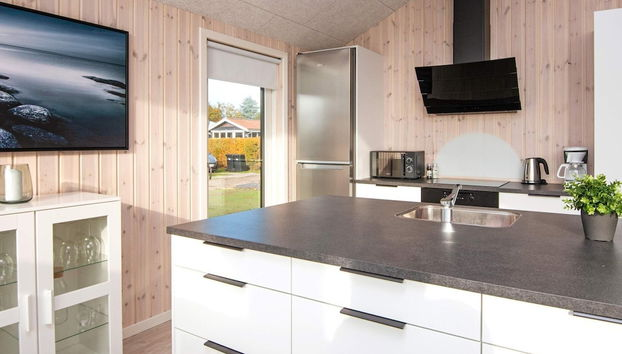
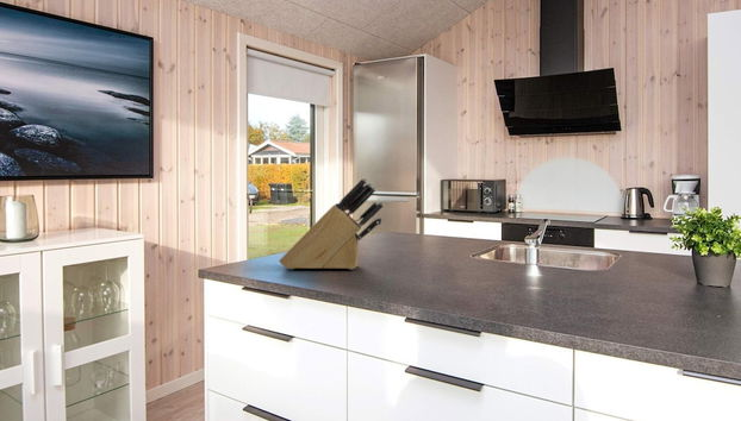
+ knife block (332, 222)
